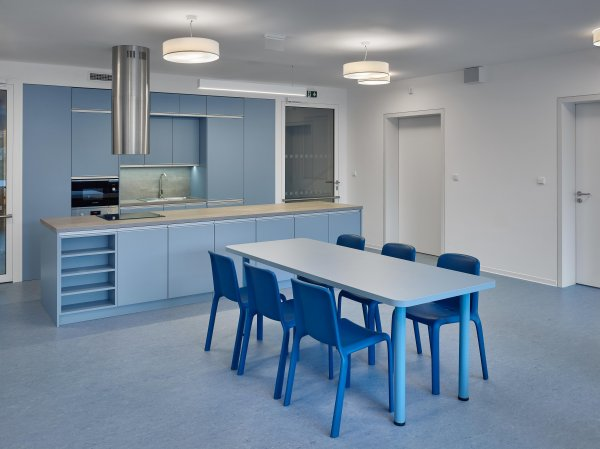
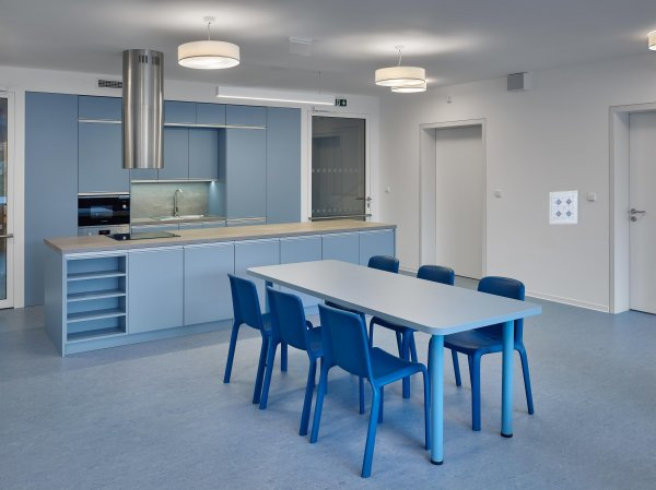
+ wall art (563, 207)
